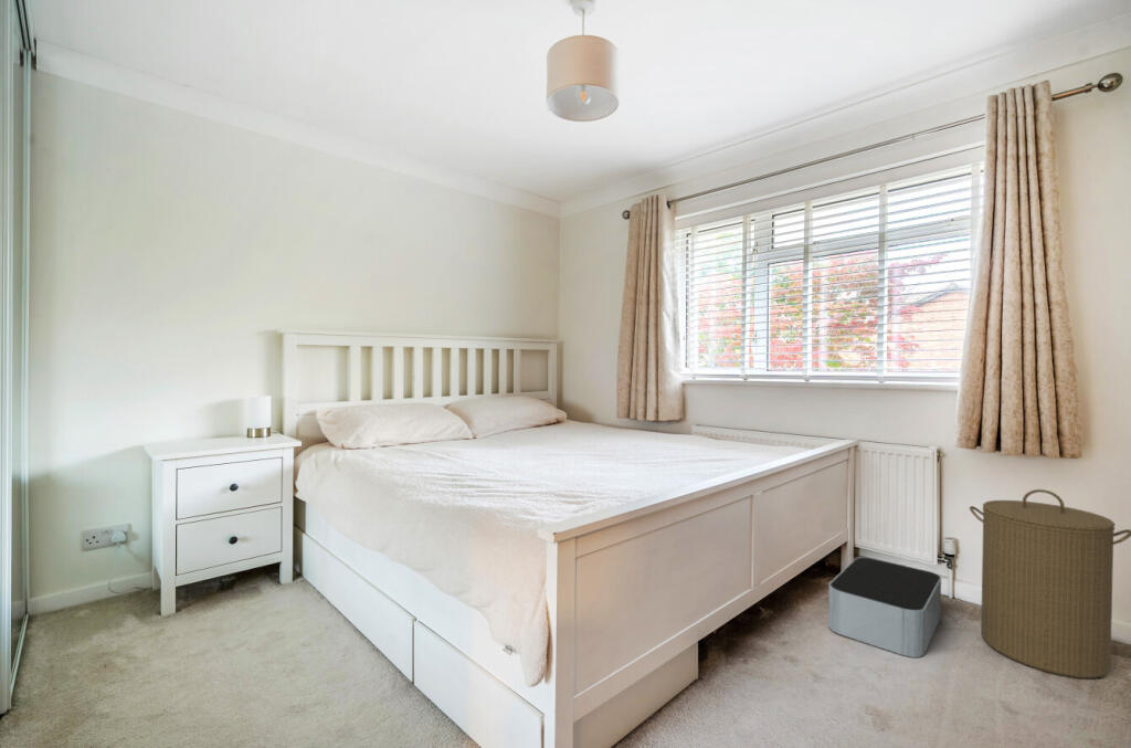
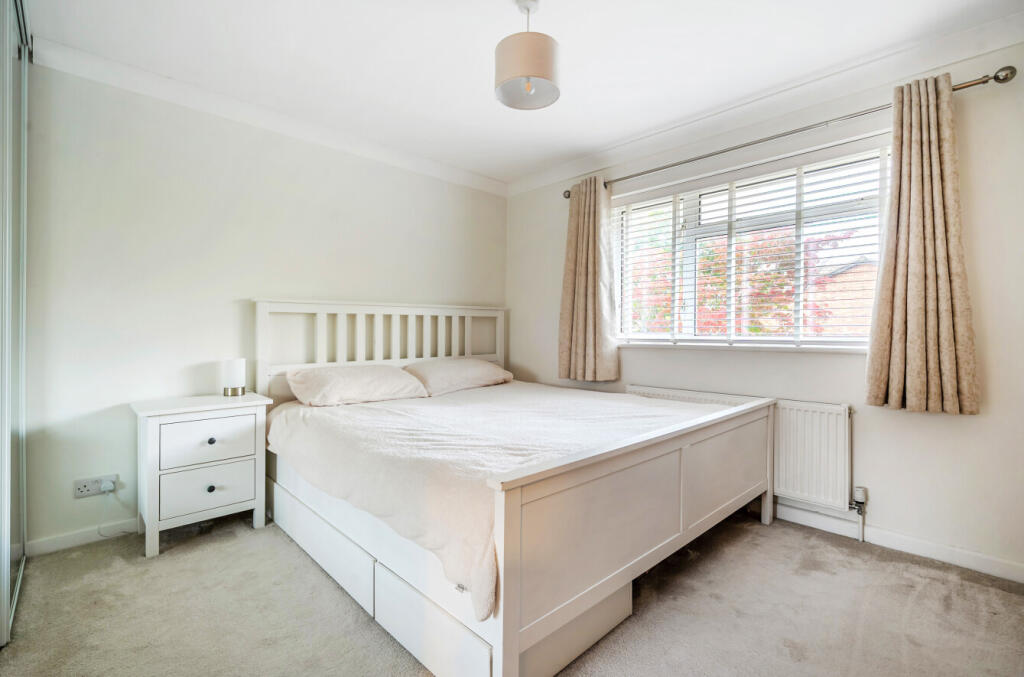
- laundry hamper (1043, 570)
- storage bin (885, 601)
